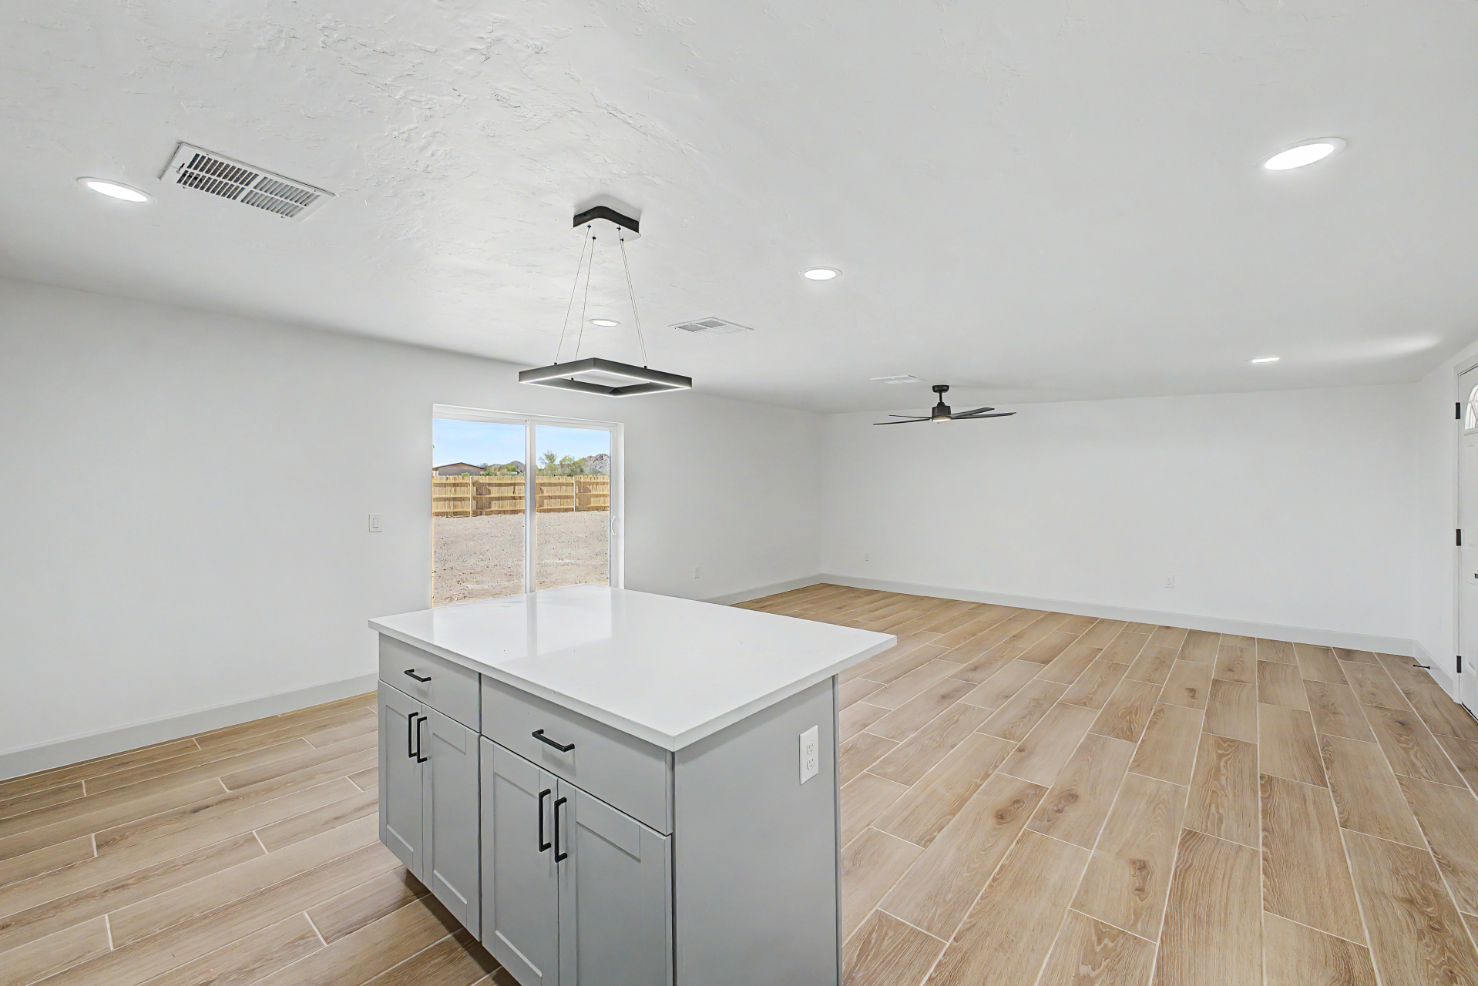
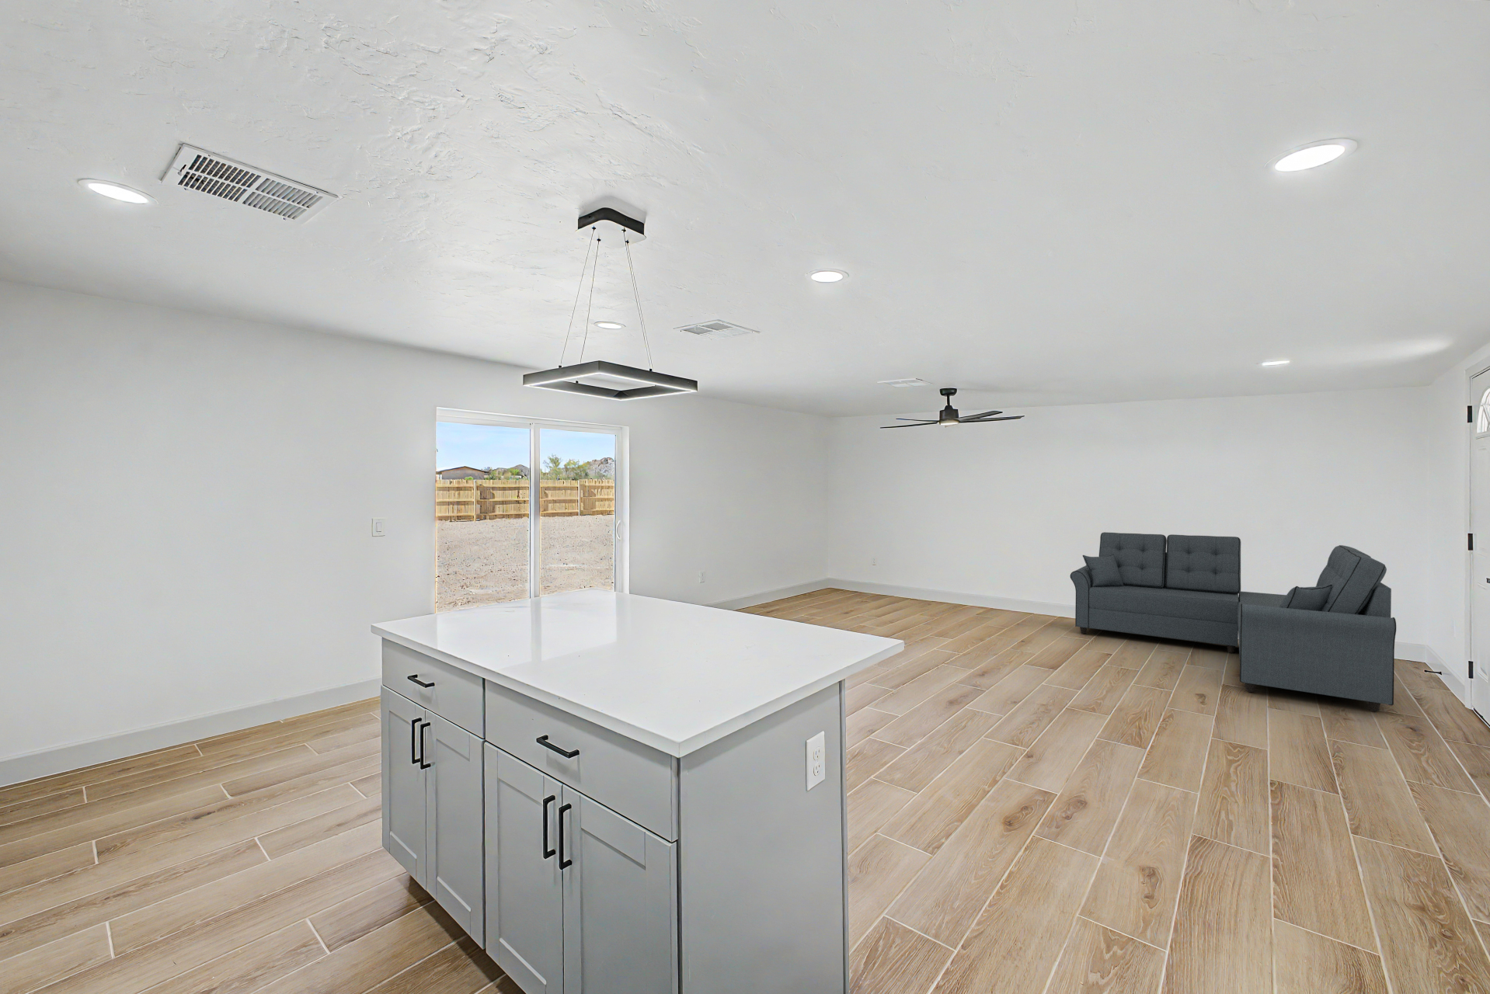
+ sofa (1197, 599)
